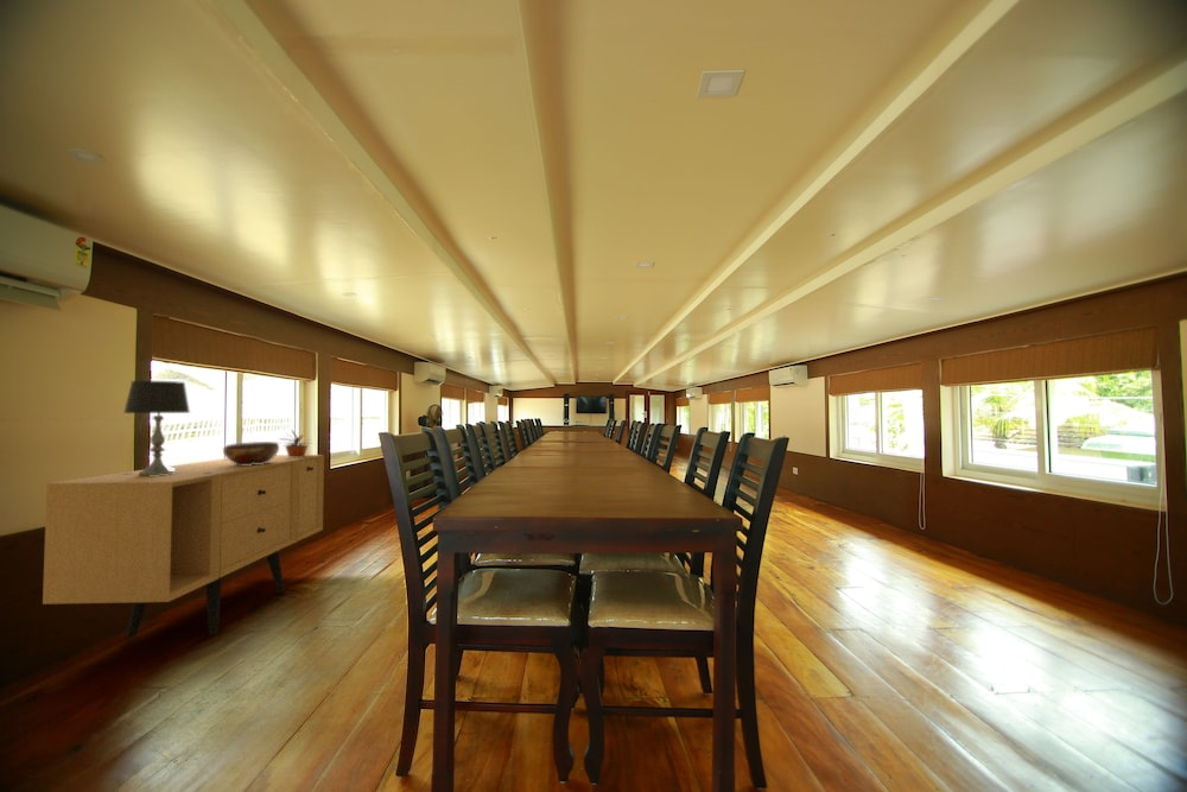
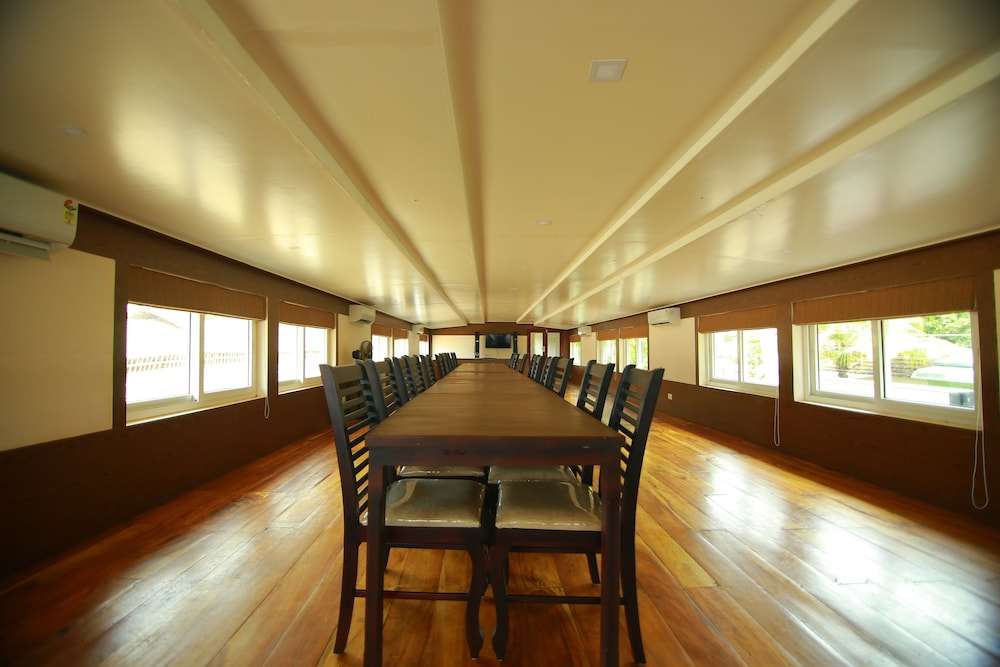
- table lamp (158, 427)
- sideboard (216, 538)
- potted plant (296, 442)
- decorative bowl (252, 452)
